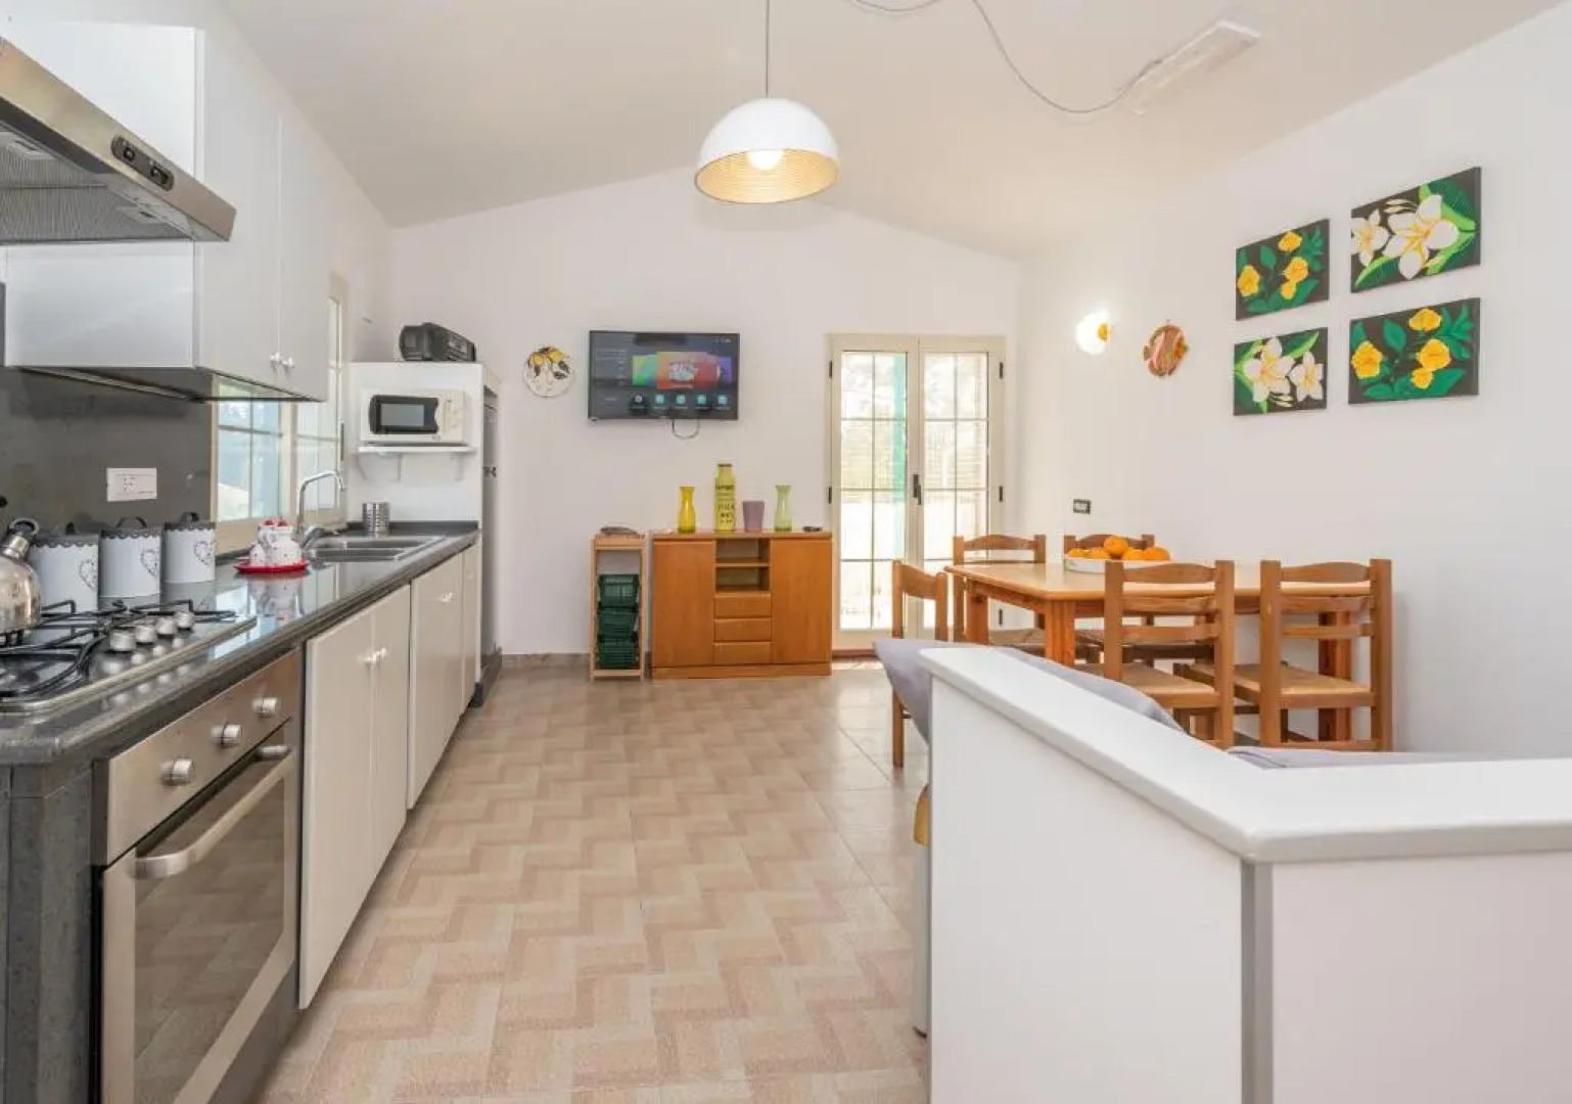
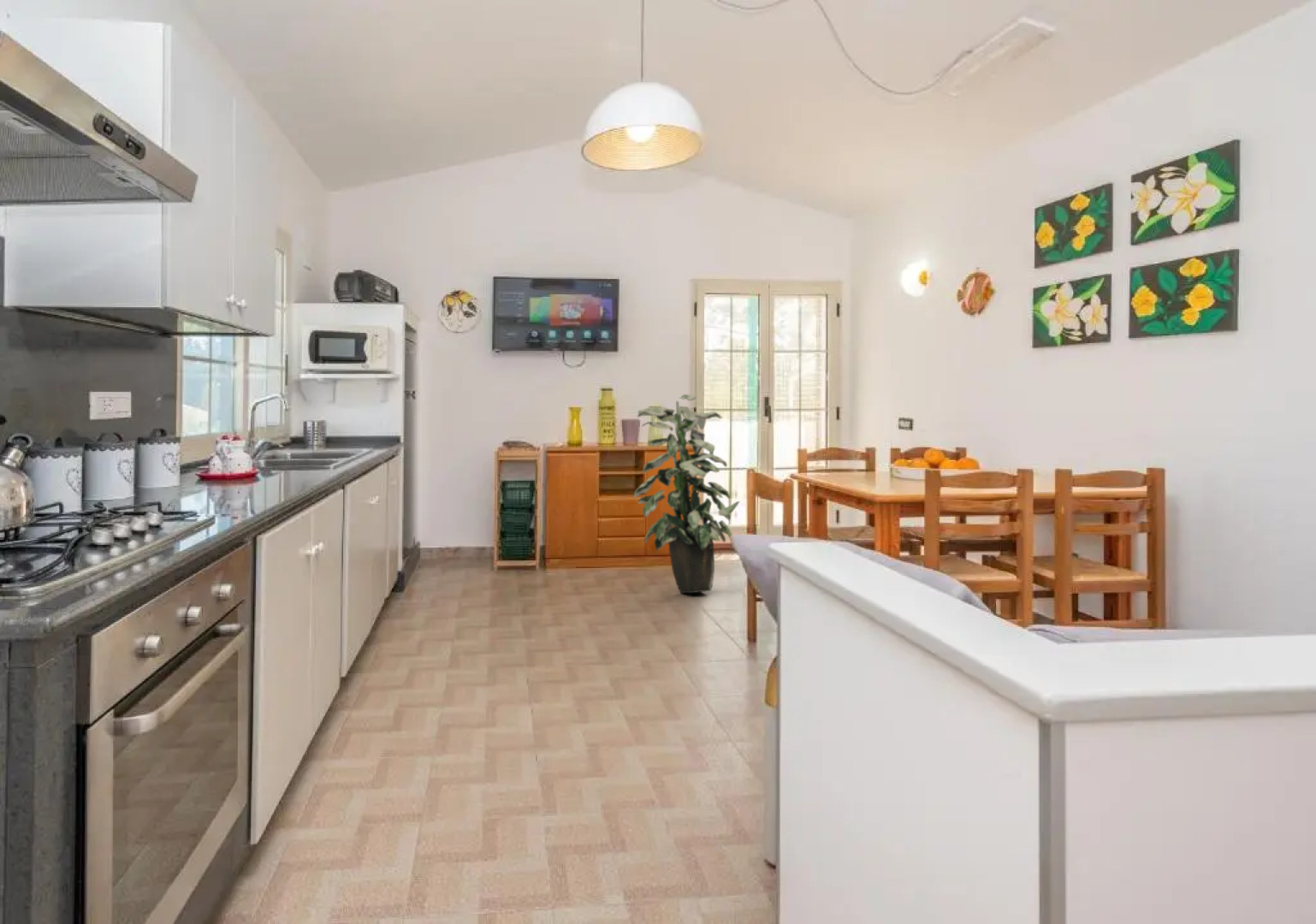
+ indoor plant (685, 494)
